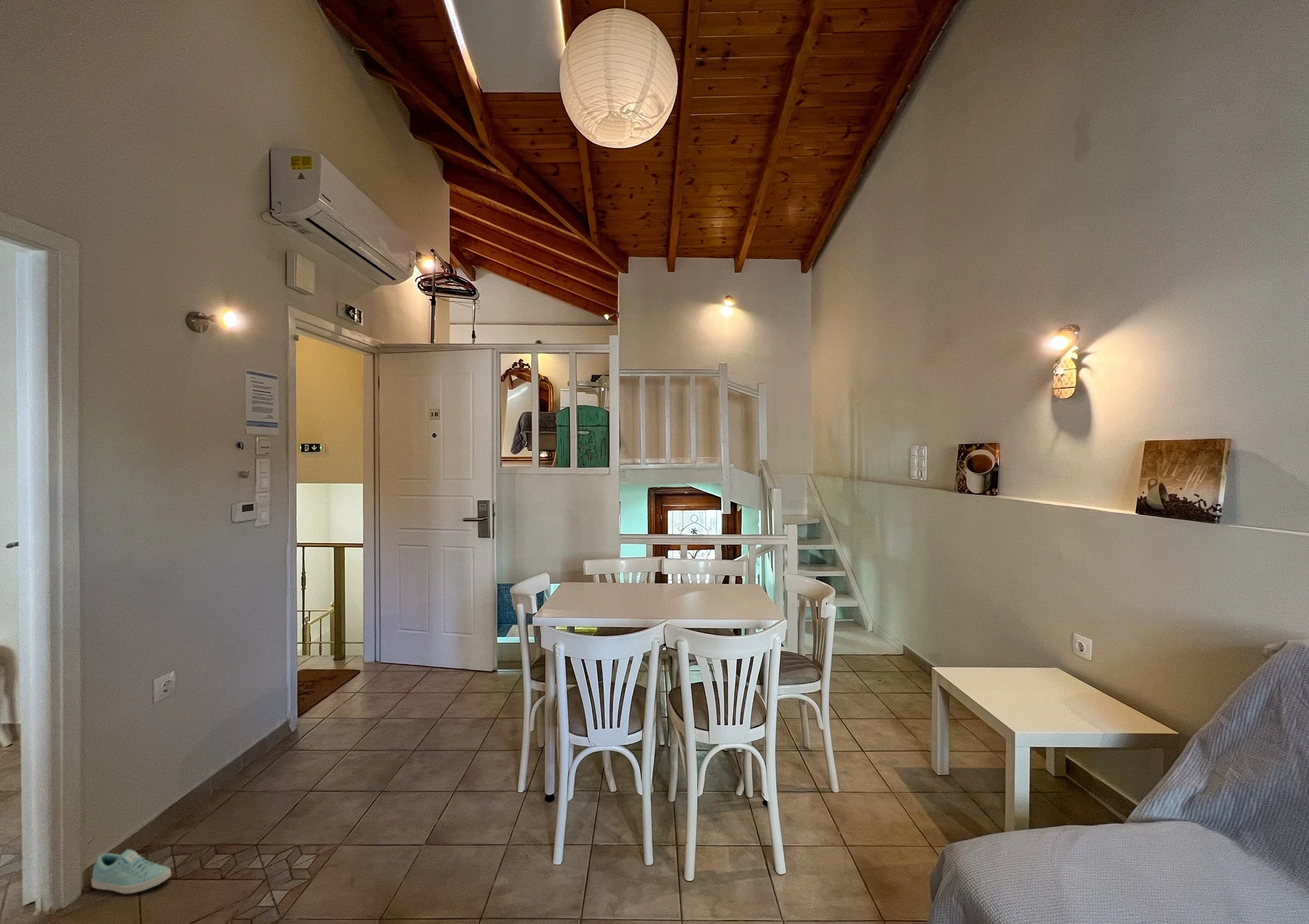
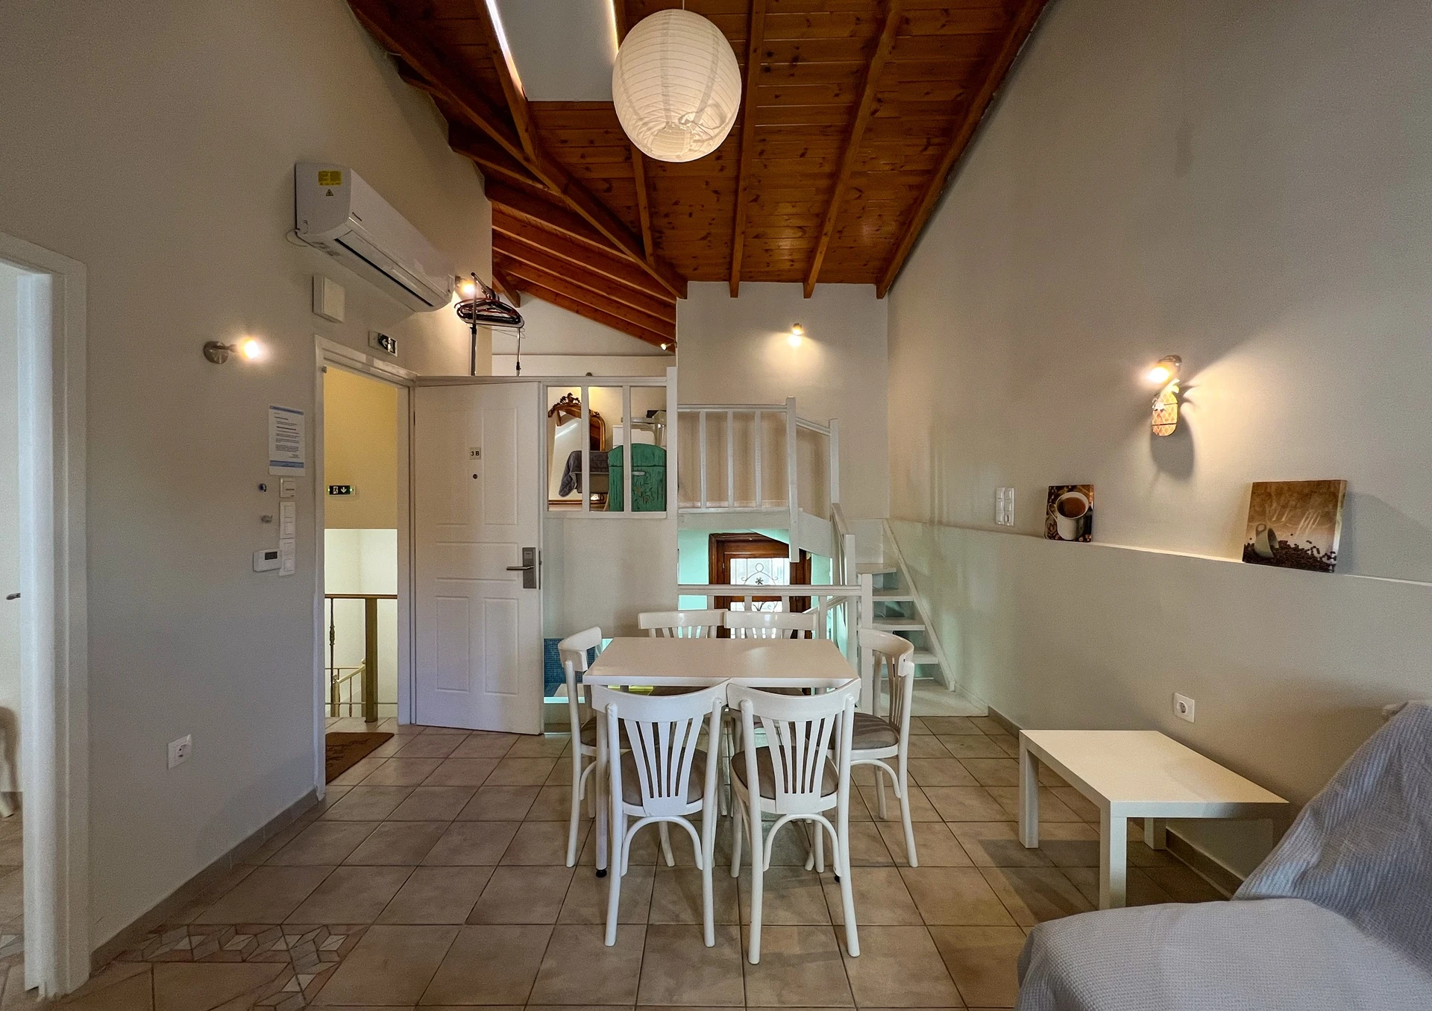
- sneaker (130, 868)
